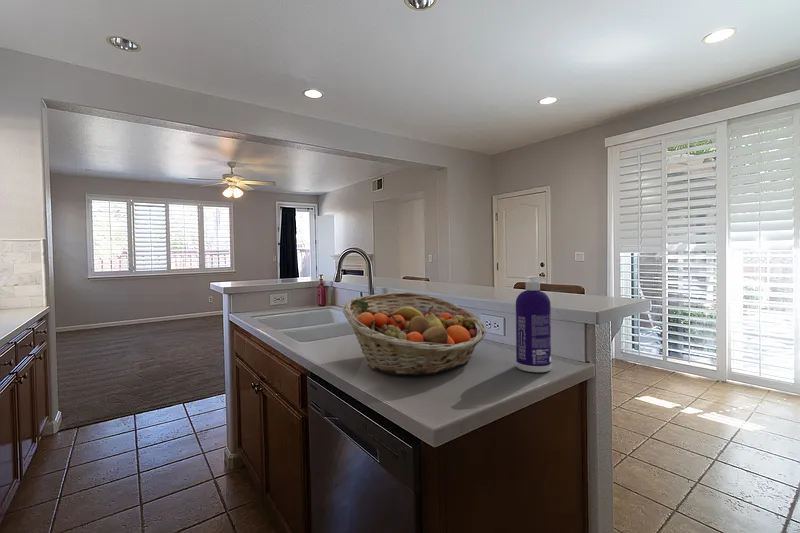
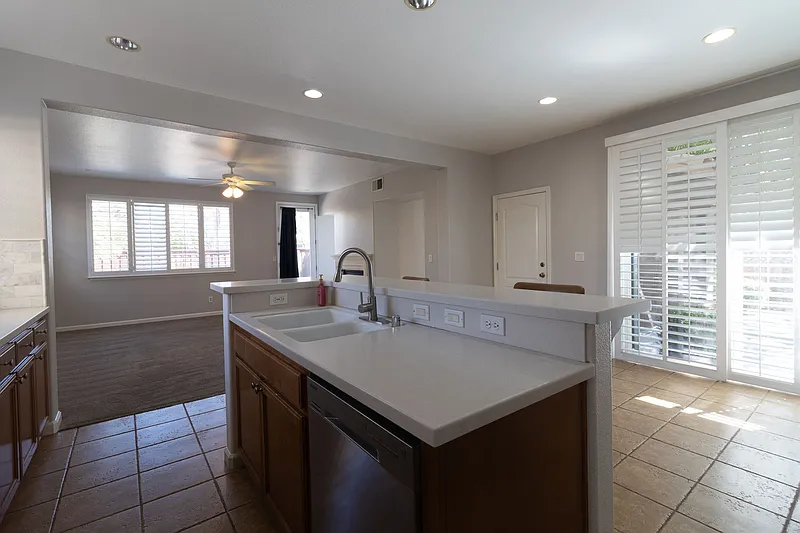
- spray bottle (533, 321)
- fruit basket (416, 328)
